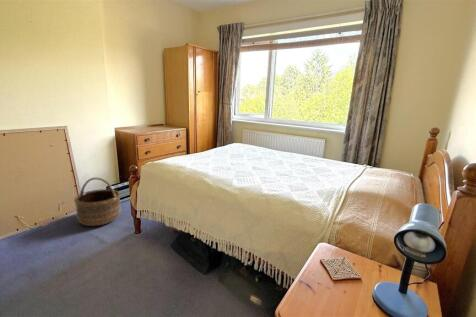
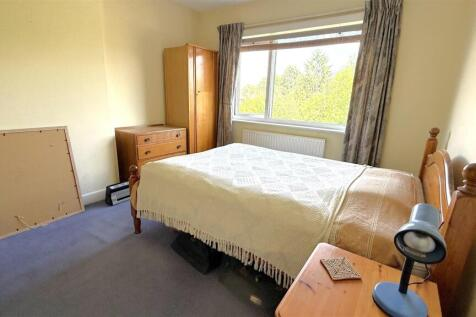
- basket (98, 198)
